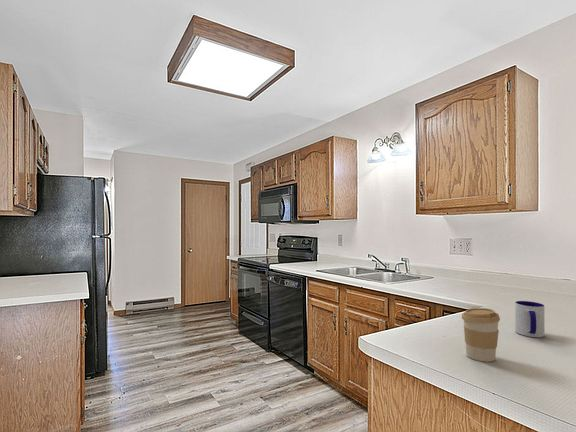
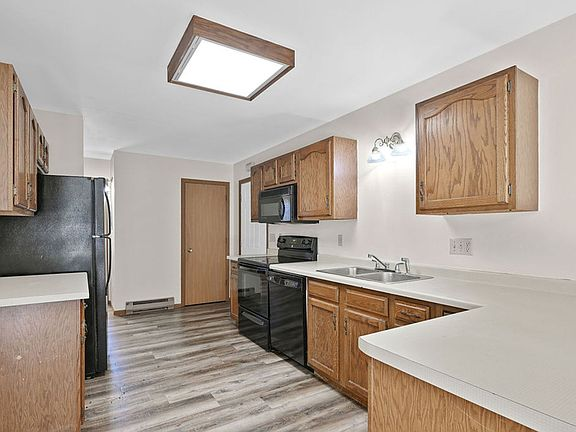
- coffee cup (480, 333)
- mug (530, 319)
